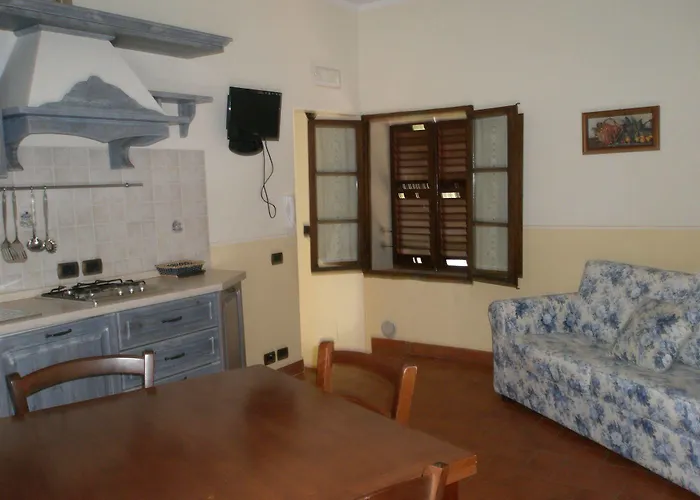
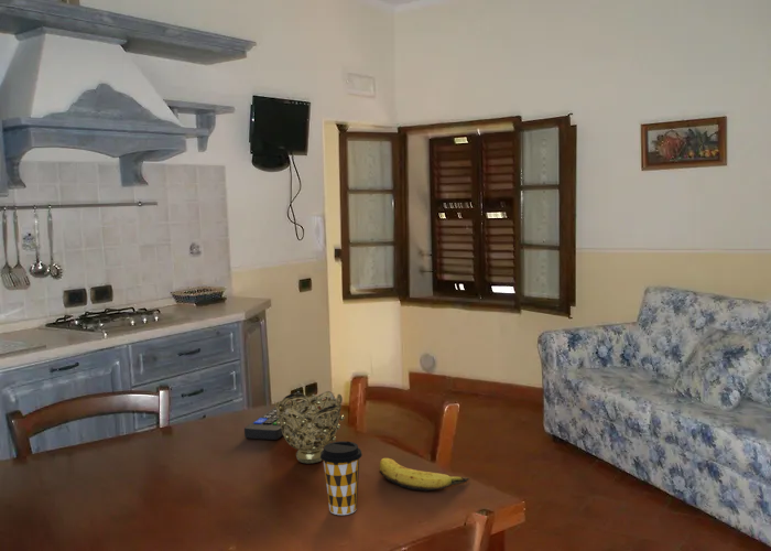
+ decorative bowl (310, 429)
+ remote control (276, 420)
+ coffee cup (341, 477)
+ banana (420, 473)
